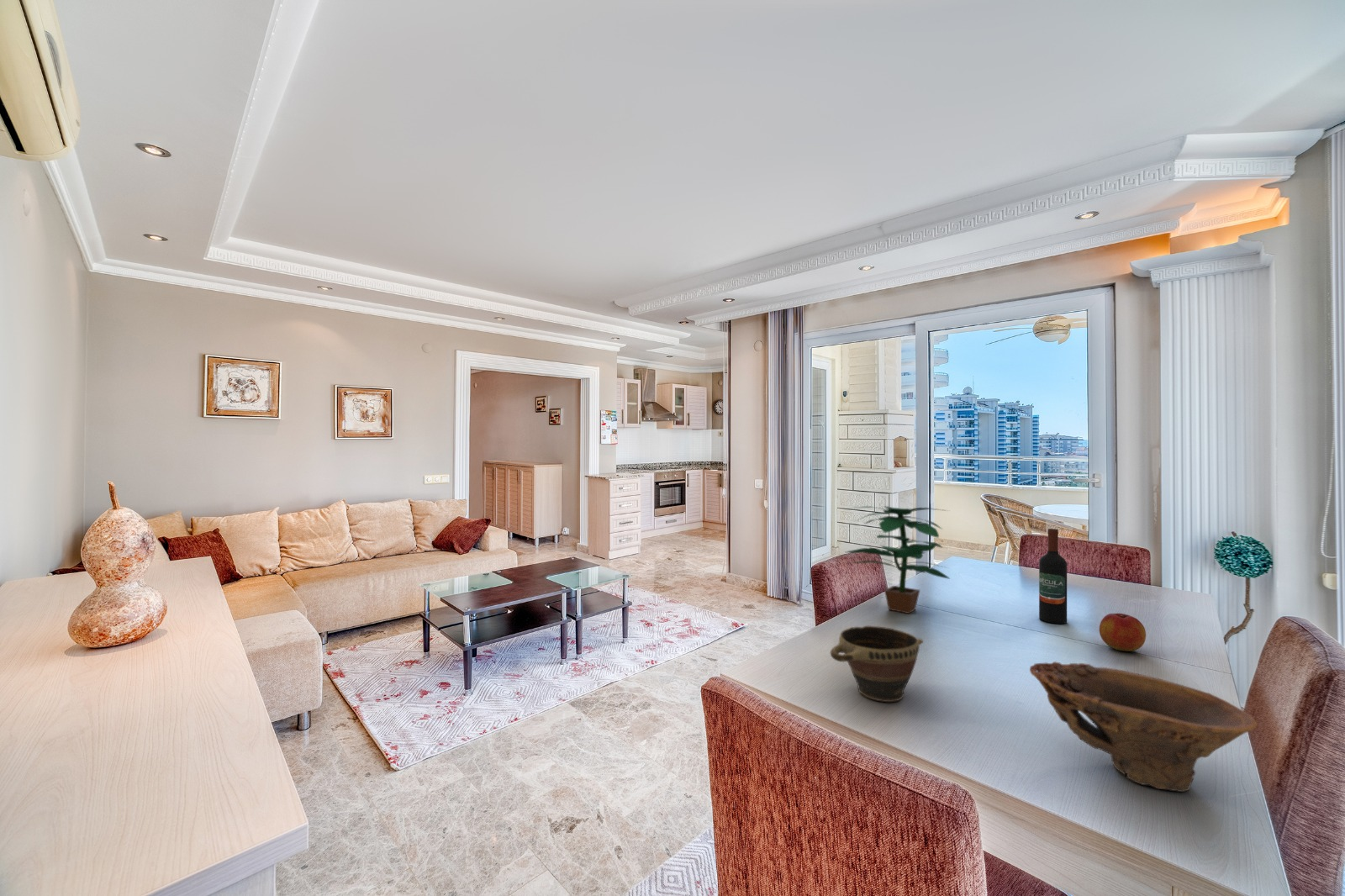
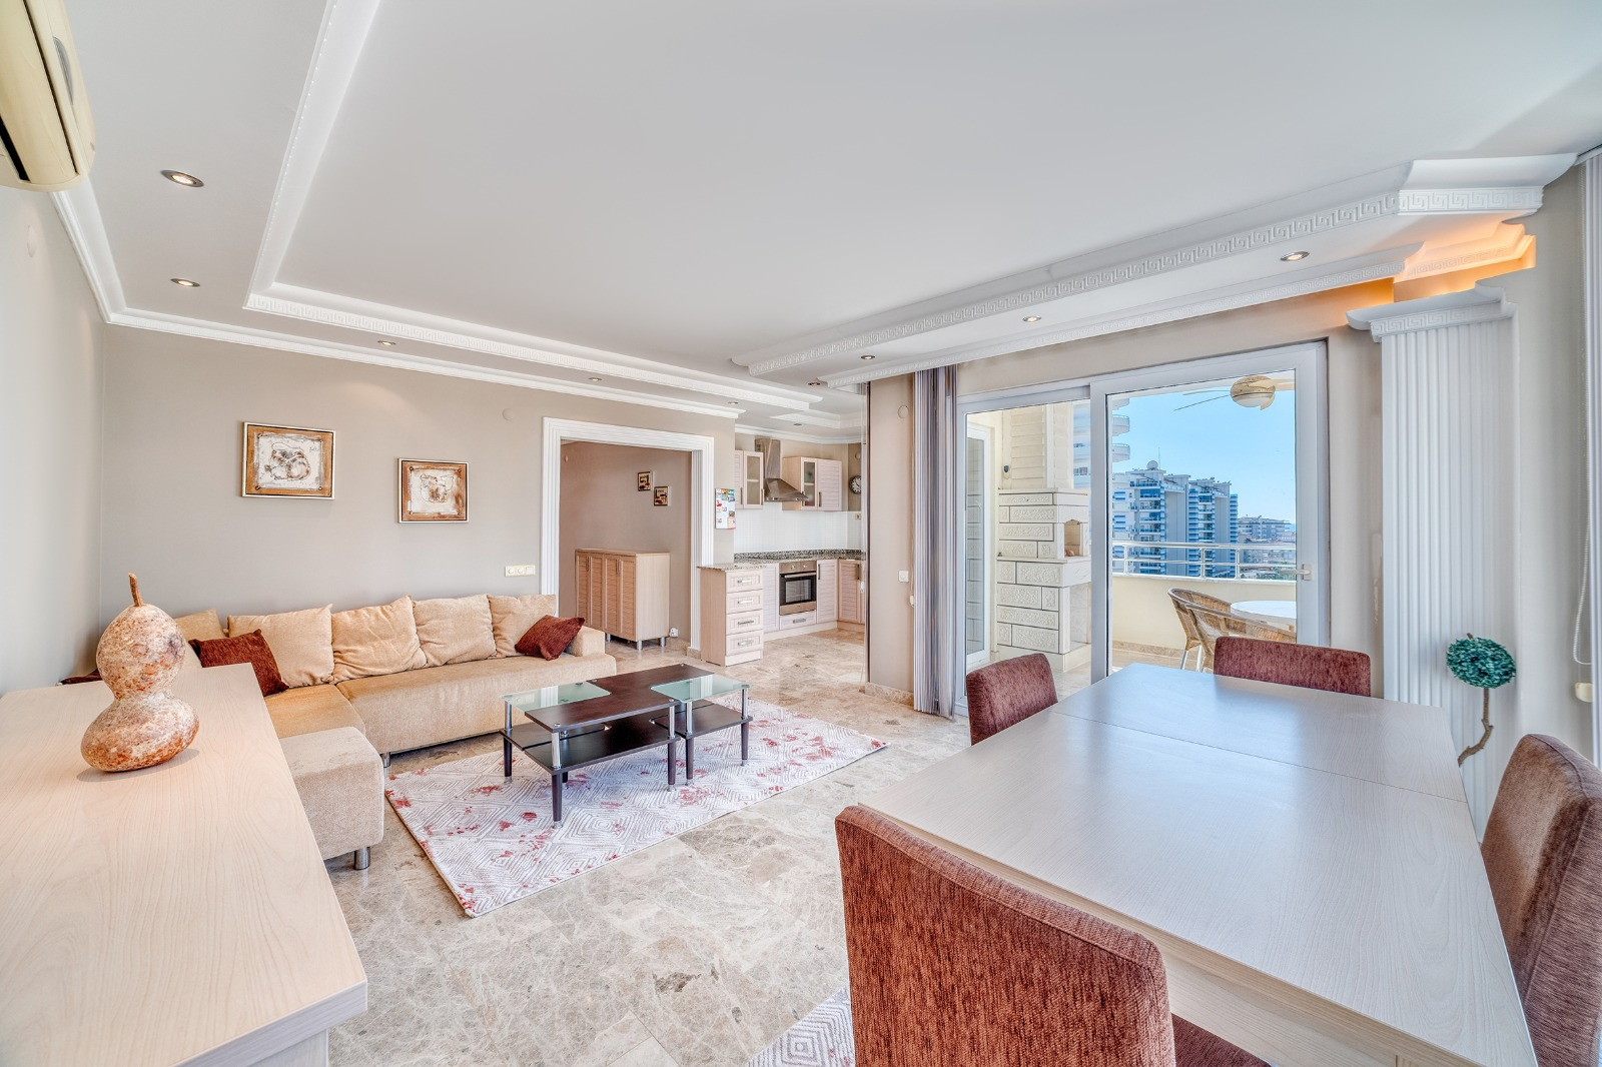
- bowl (878, 664)
- apple (1121, 631)
- potted plant (898, 557)
- bowl (1131, 728)
- wine bottle (1052, 574)
